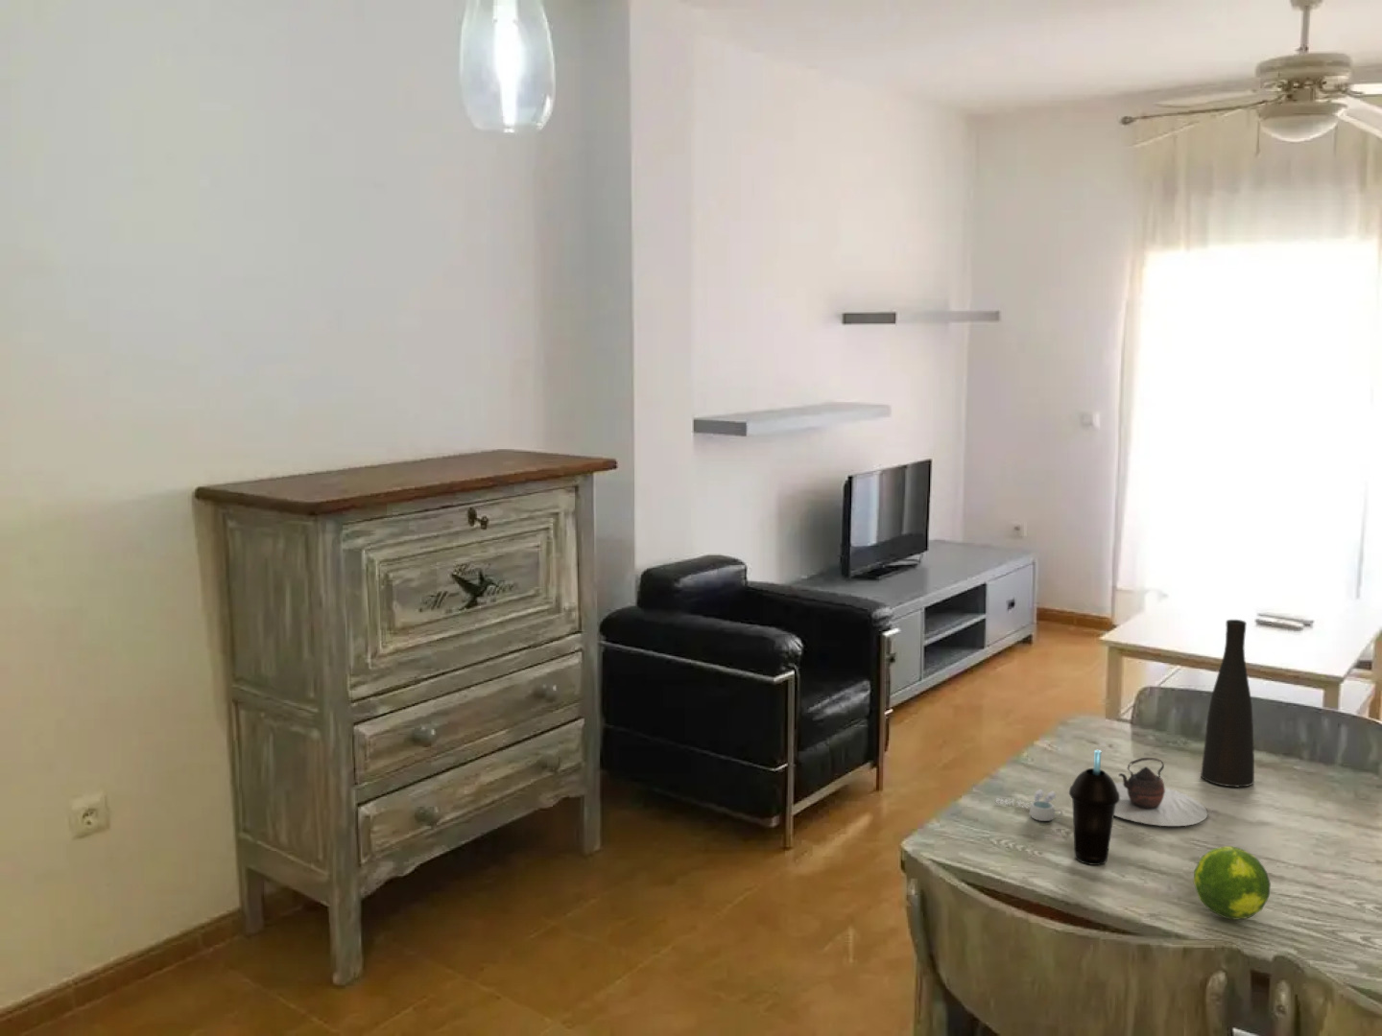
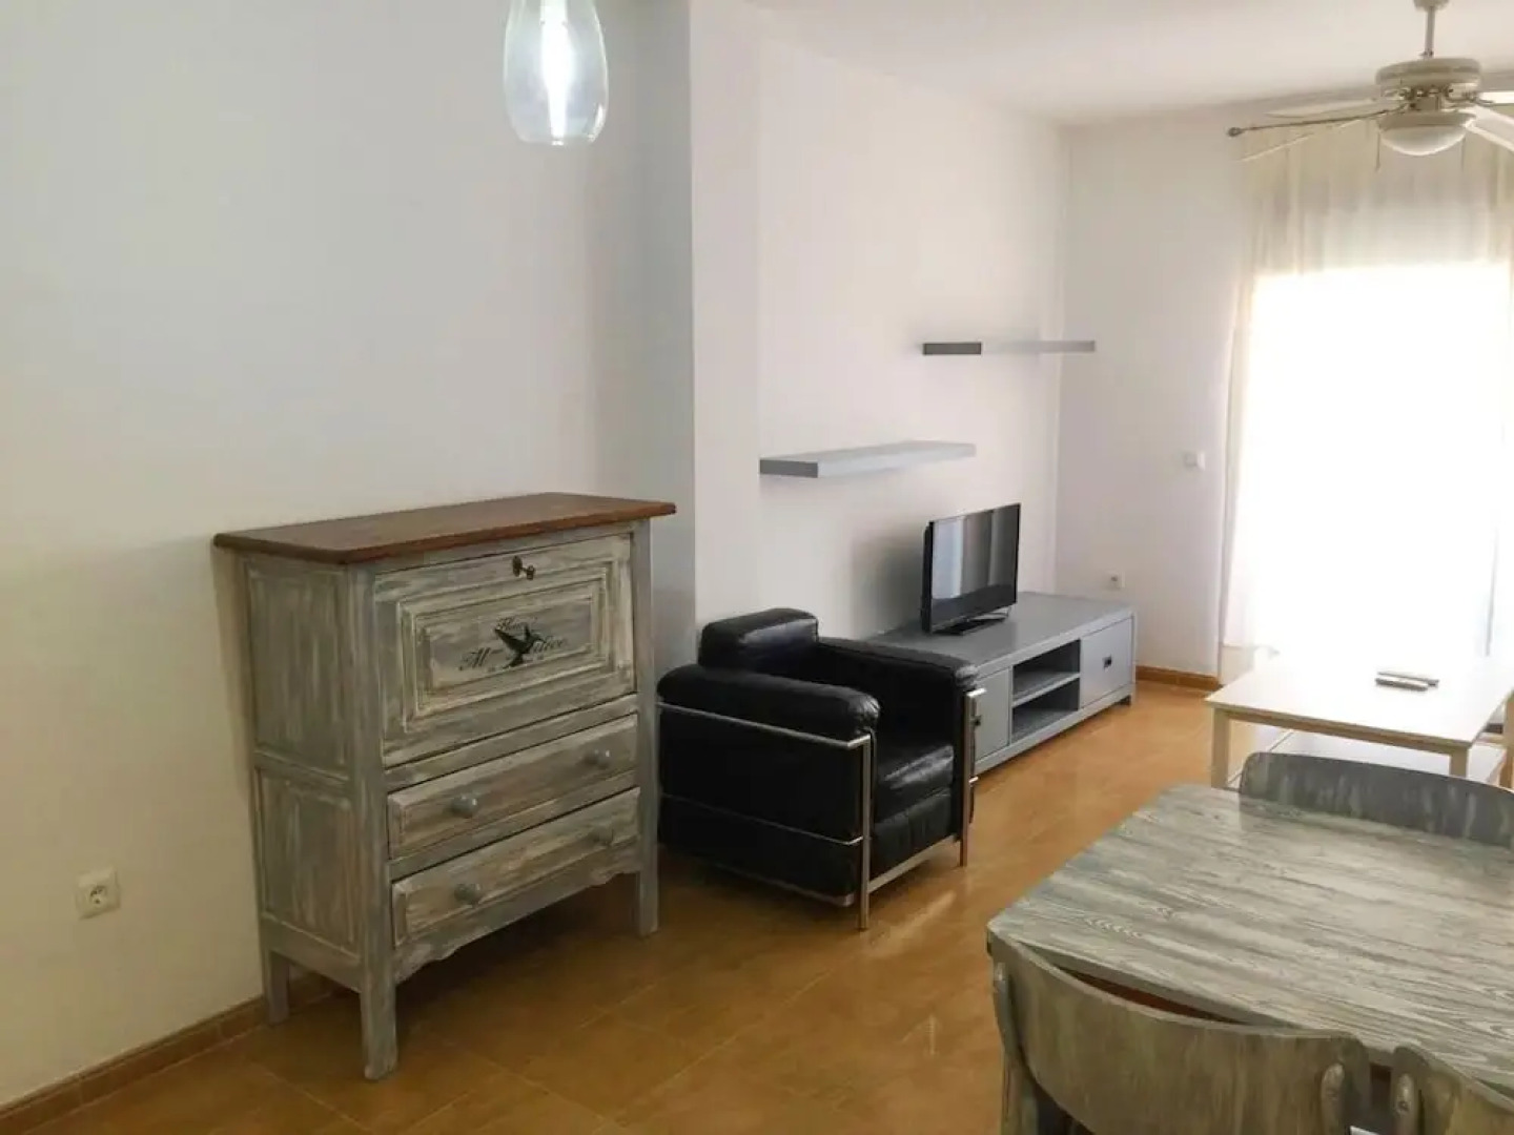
- cup (1094, 805)
- teapot (1149, 780)
- fruit (1232, 883)
- vase (1232, 700)
- cup (1029, 802)
